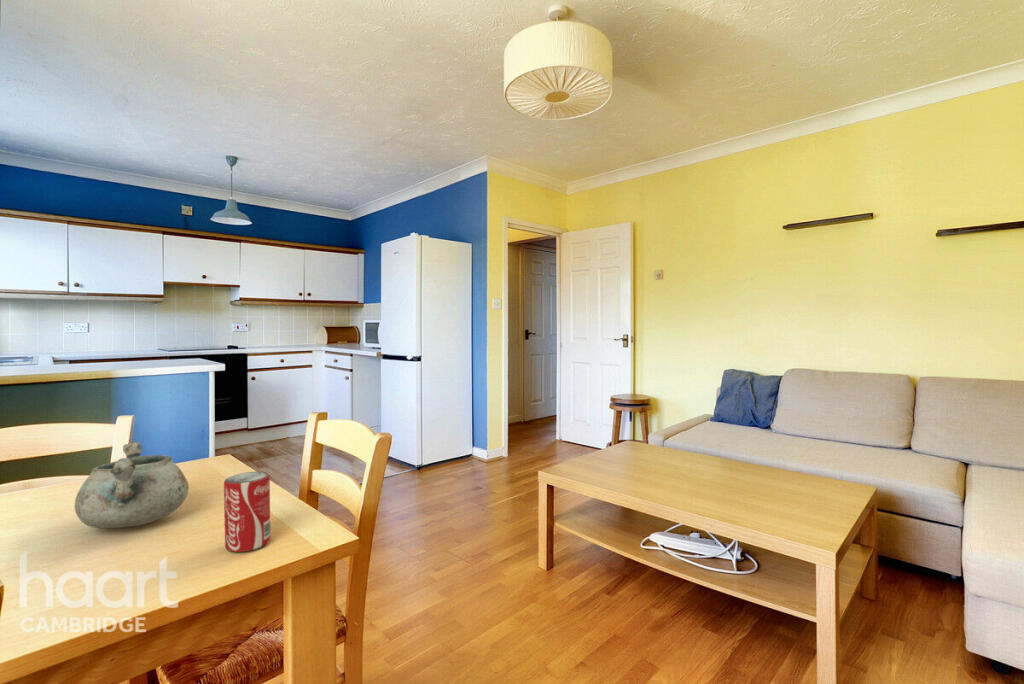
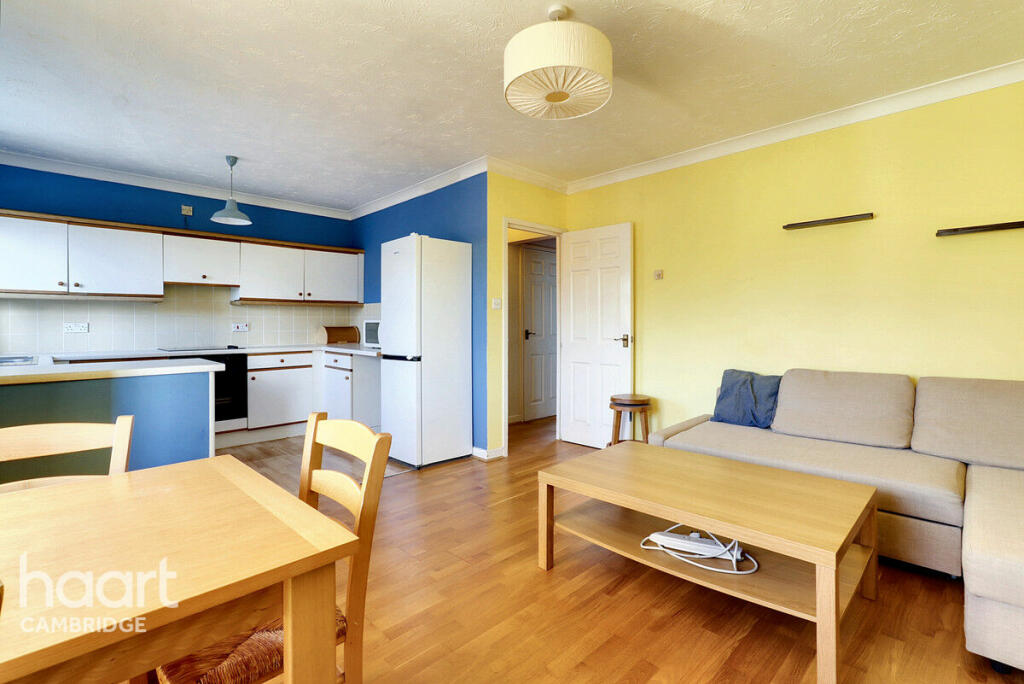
- decorative bowl (134, 485)
- beverage can (247, 510)
